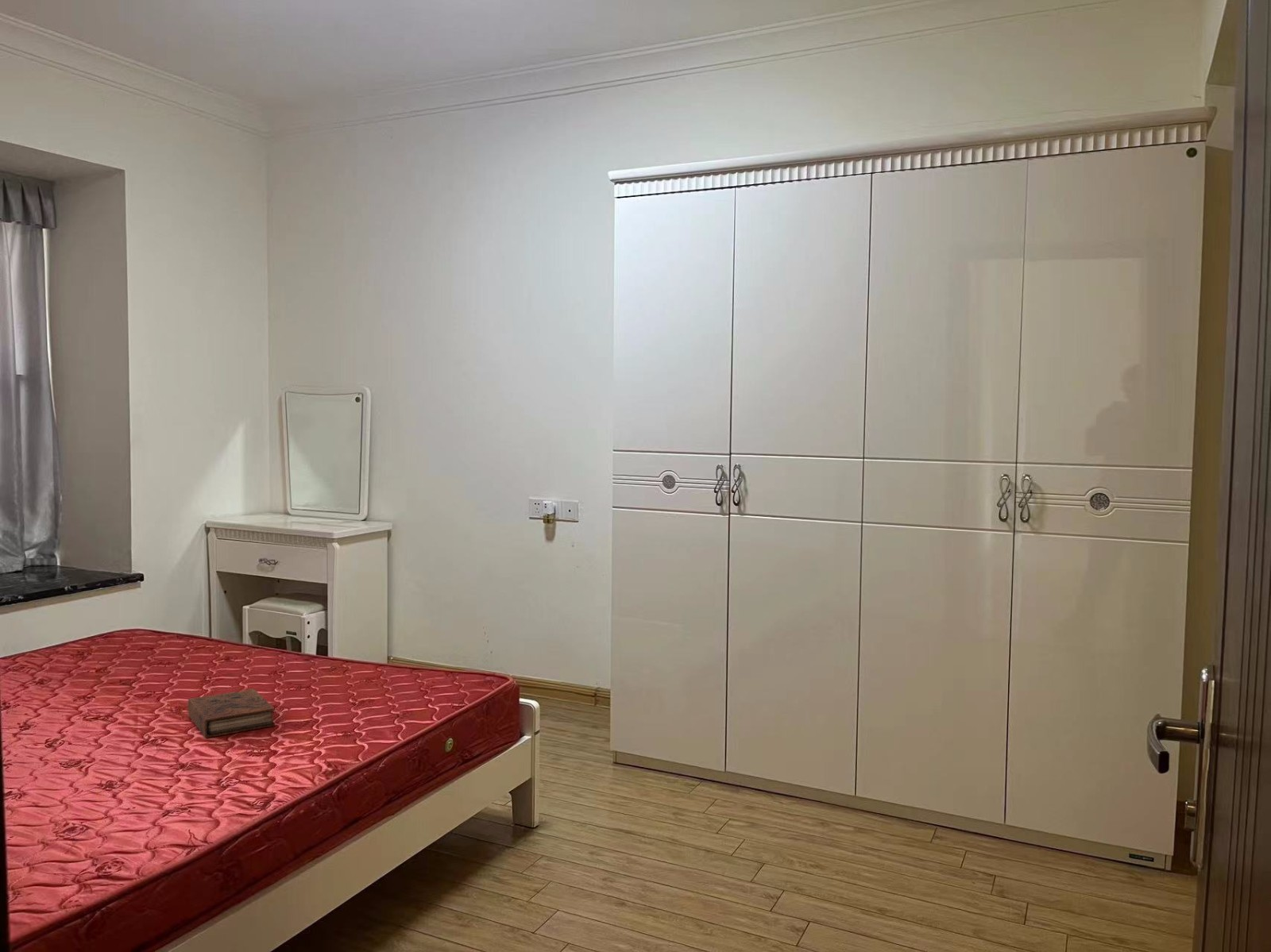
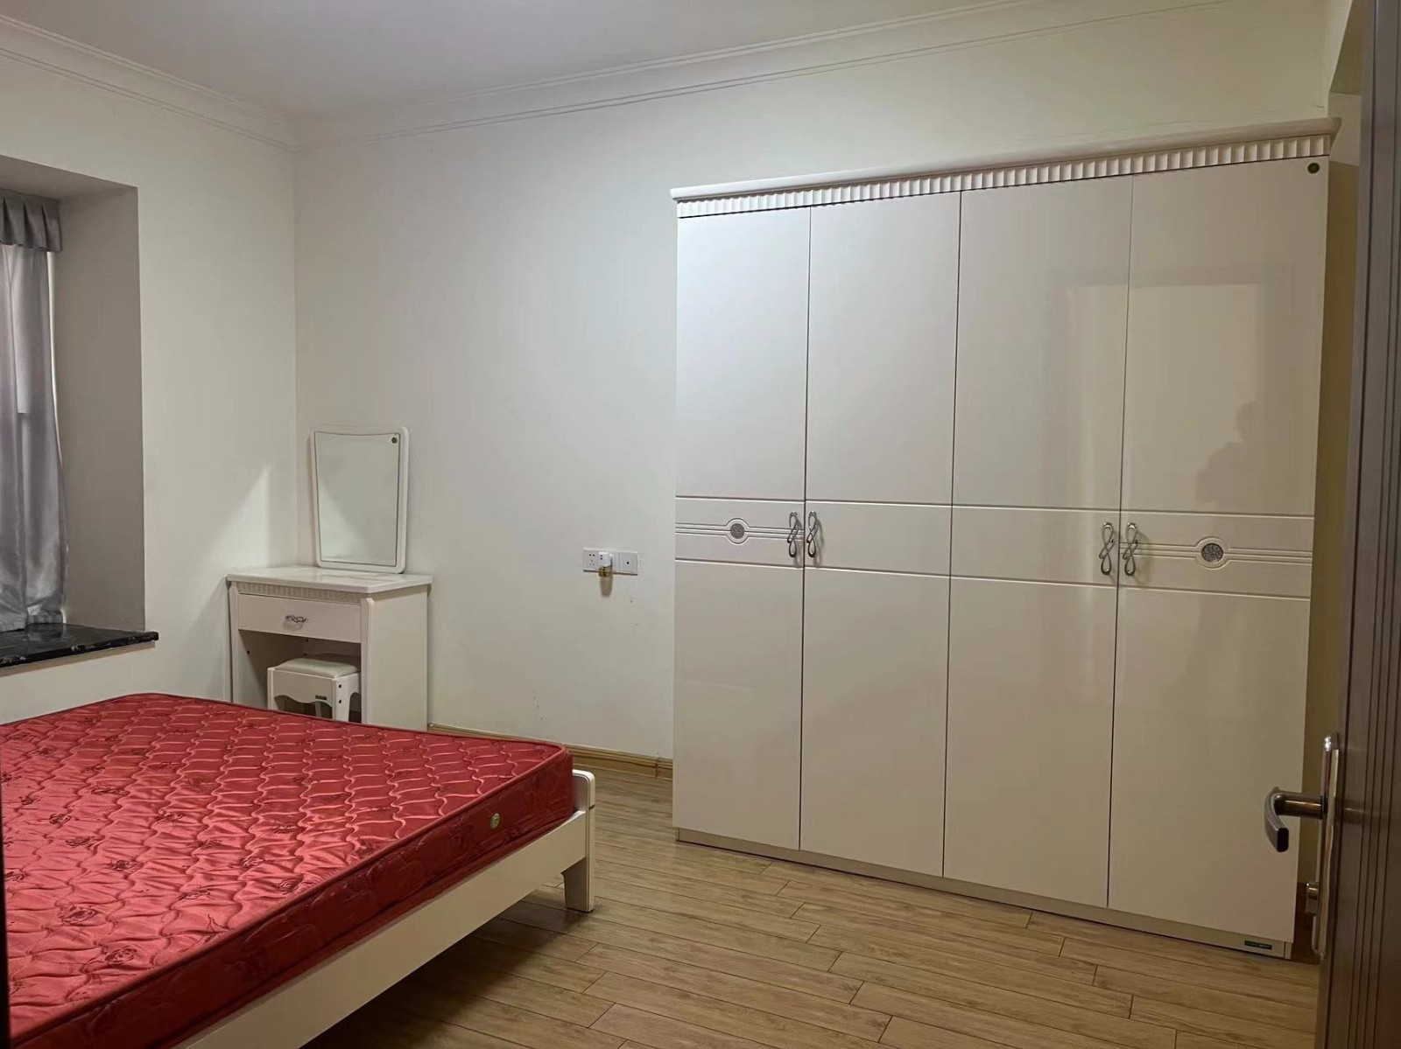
- book (230, 711)
